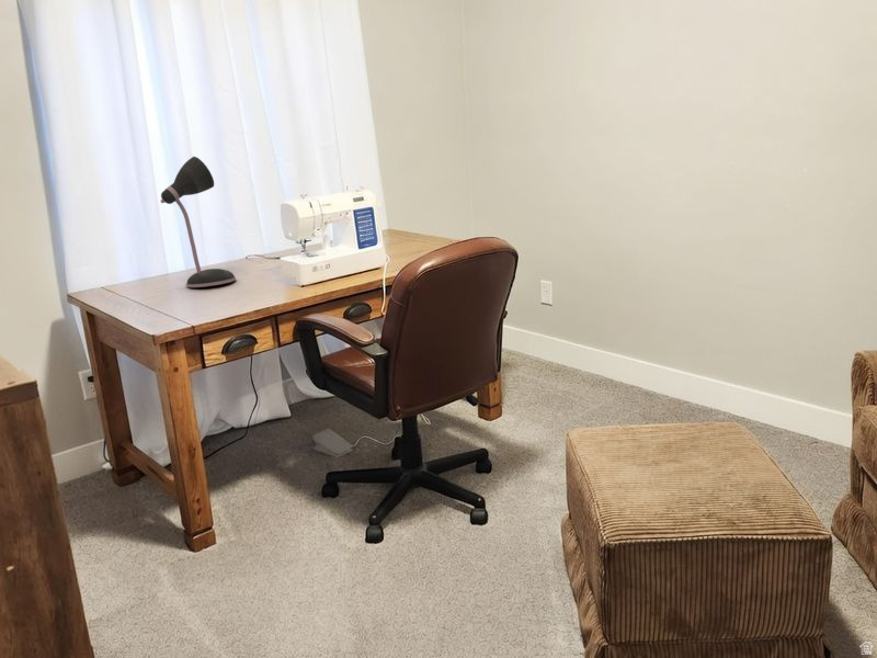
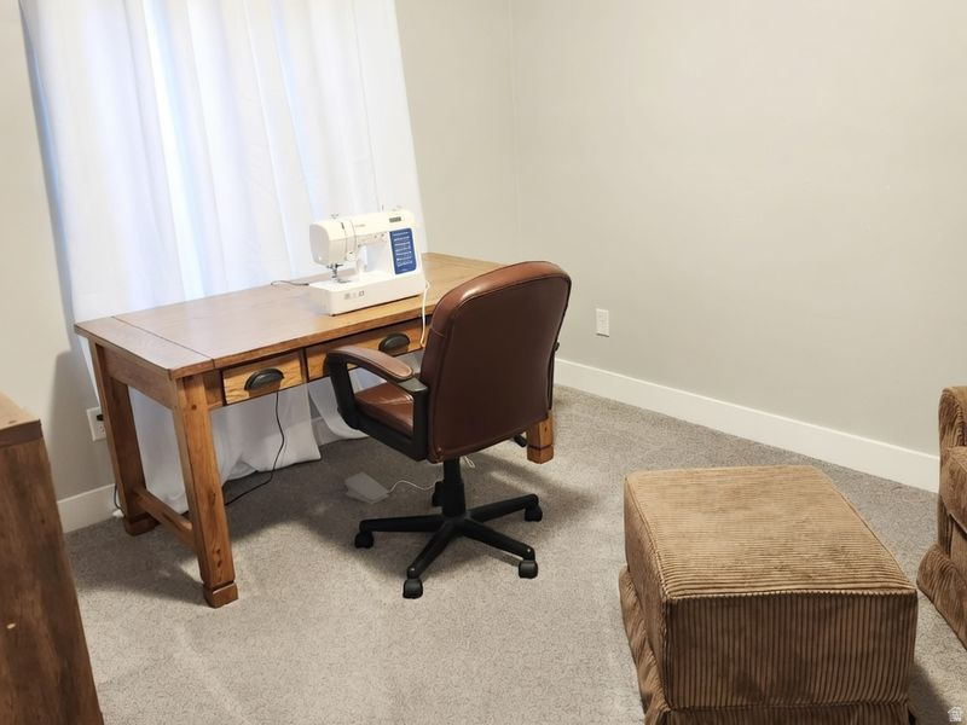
- desk lamp (190, 224)
